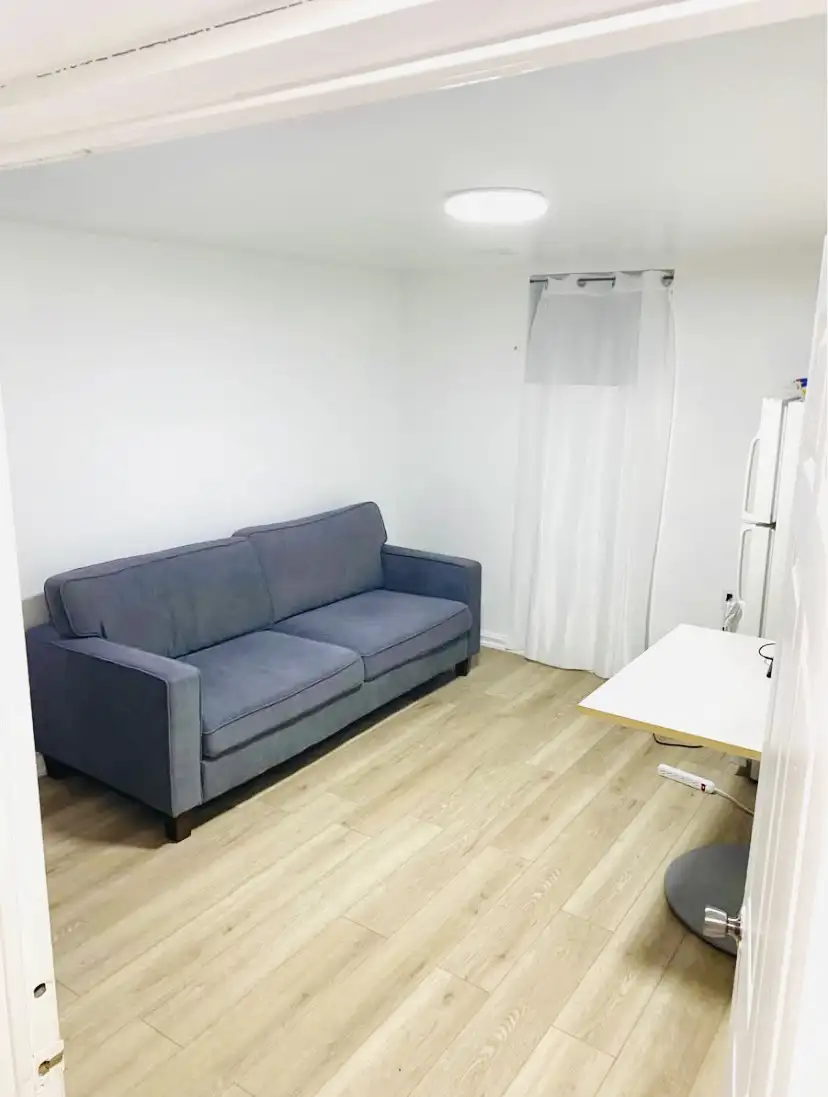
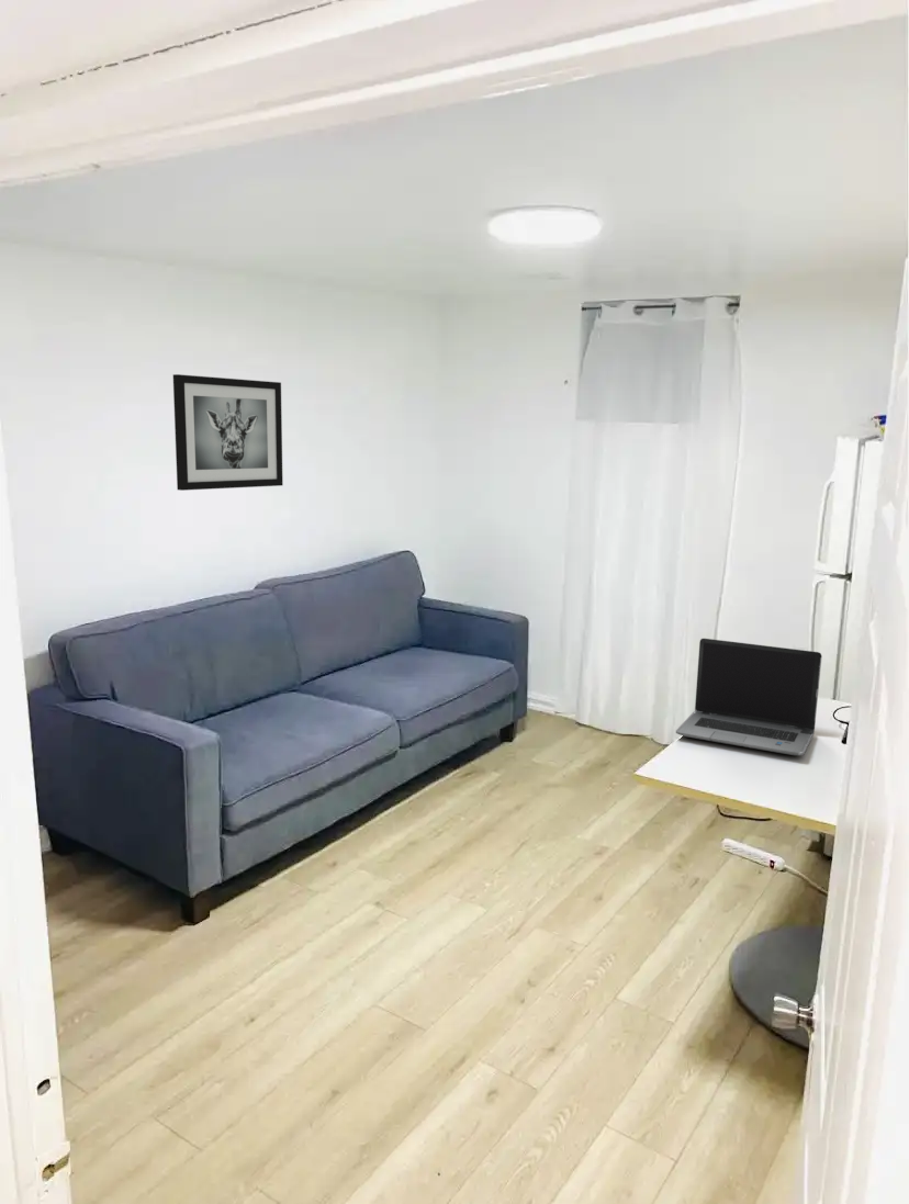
+ wall art (231, 434)
+ laptop computer (748, 695)
